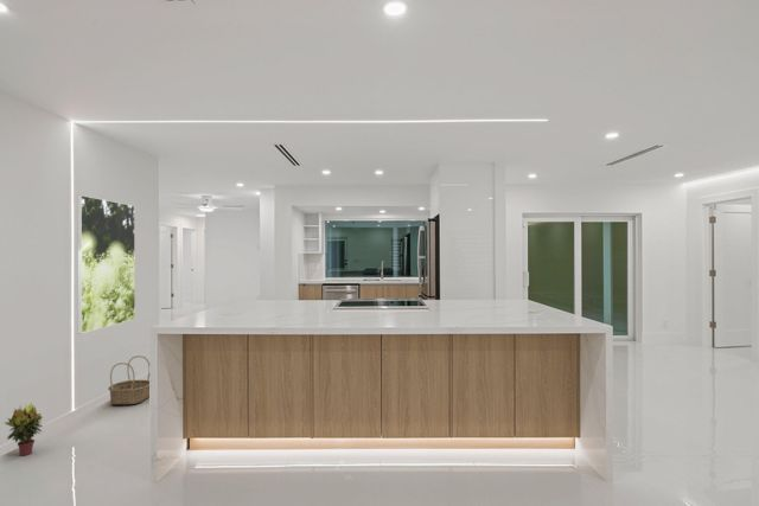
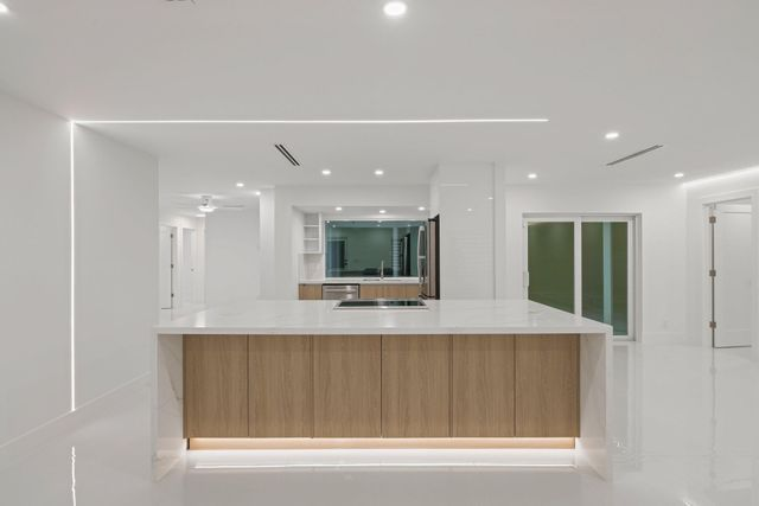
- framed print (109, 263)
- potted plant (26, 428)
- basket (130, 380)
